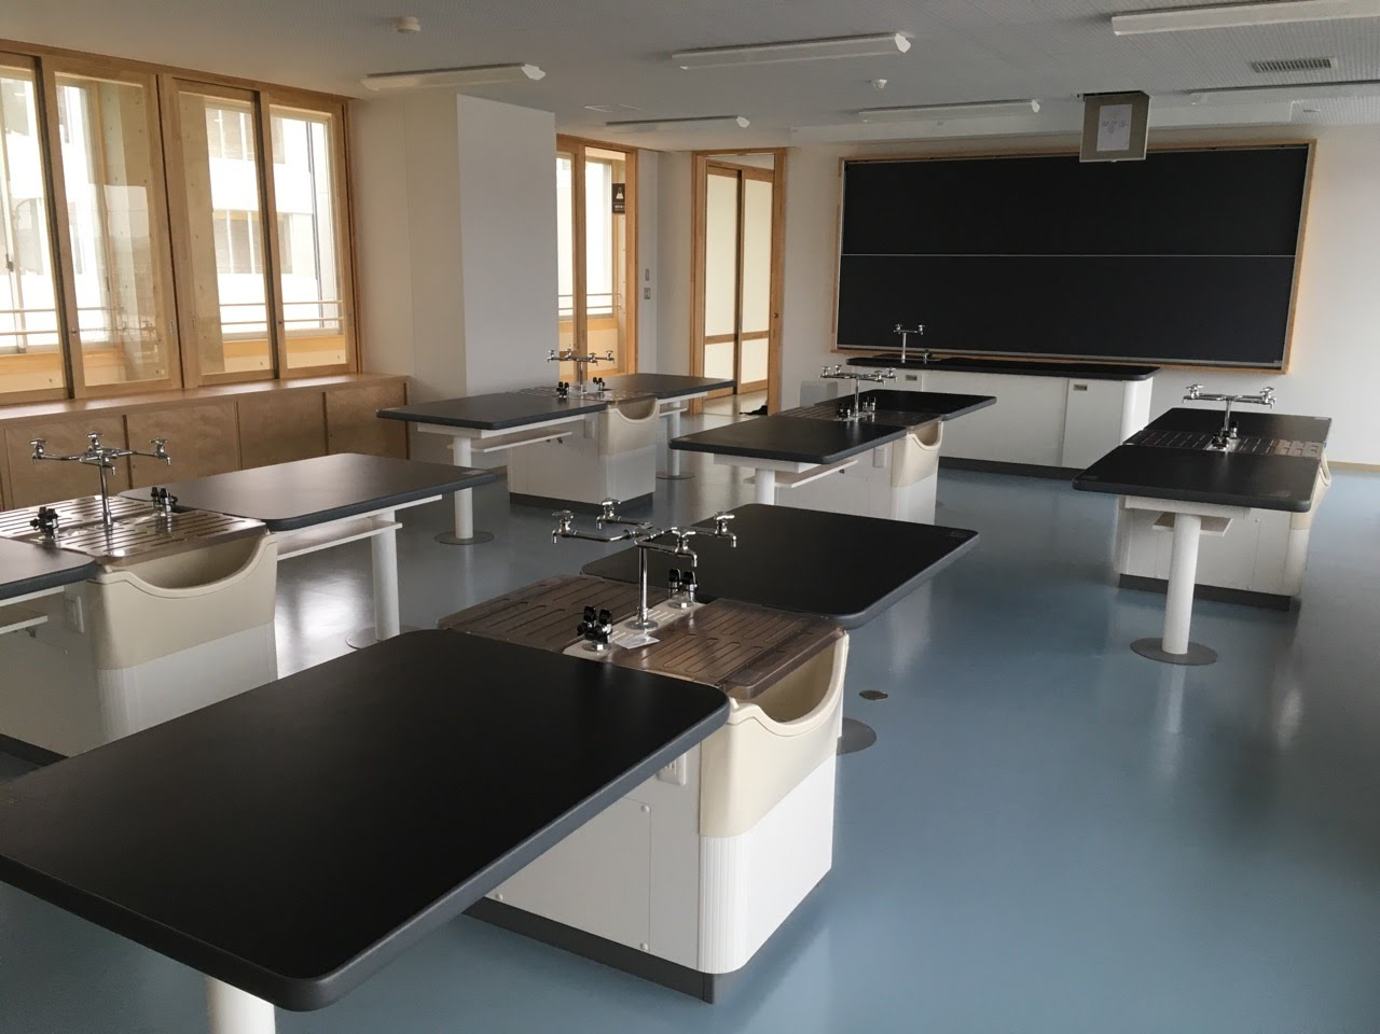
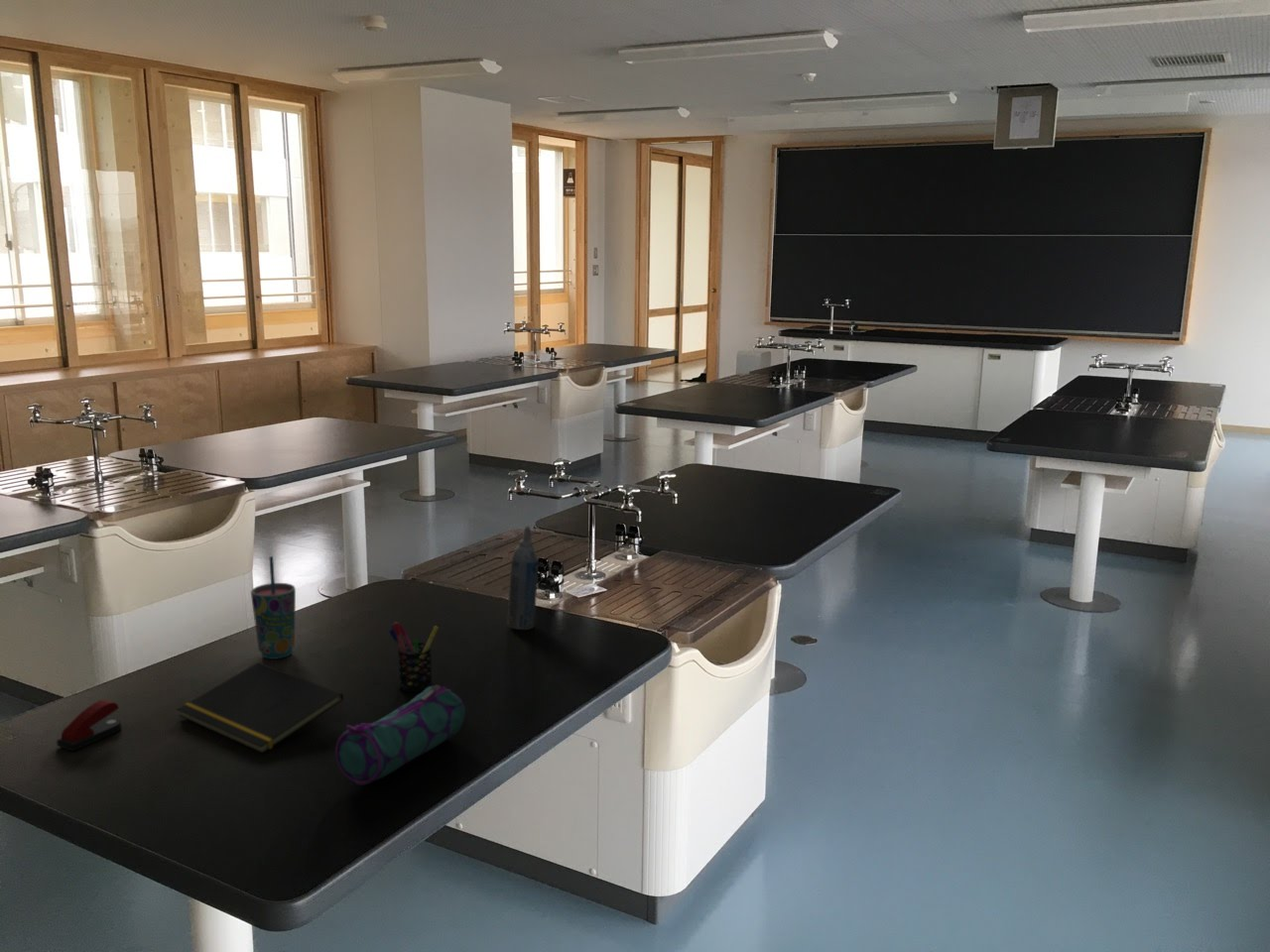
+ stapler (91, 722)
+ pencil case (402, 731)
+ aerosol can (523, 577)
+ cup (274, 606)
+ pen holder (413, 654)
+ notepad (260, 704)
